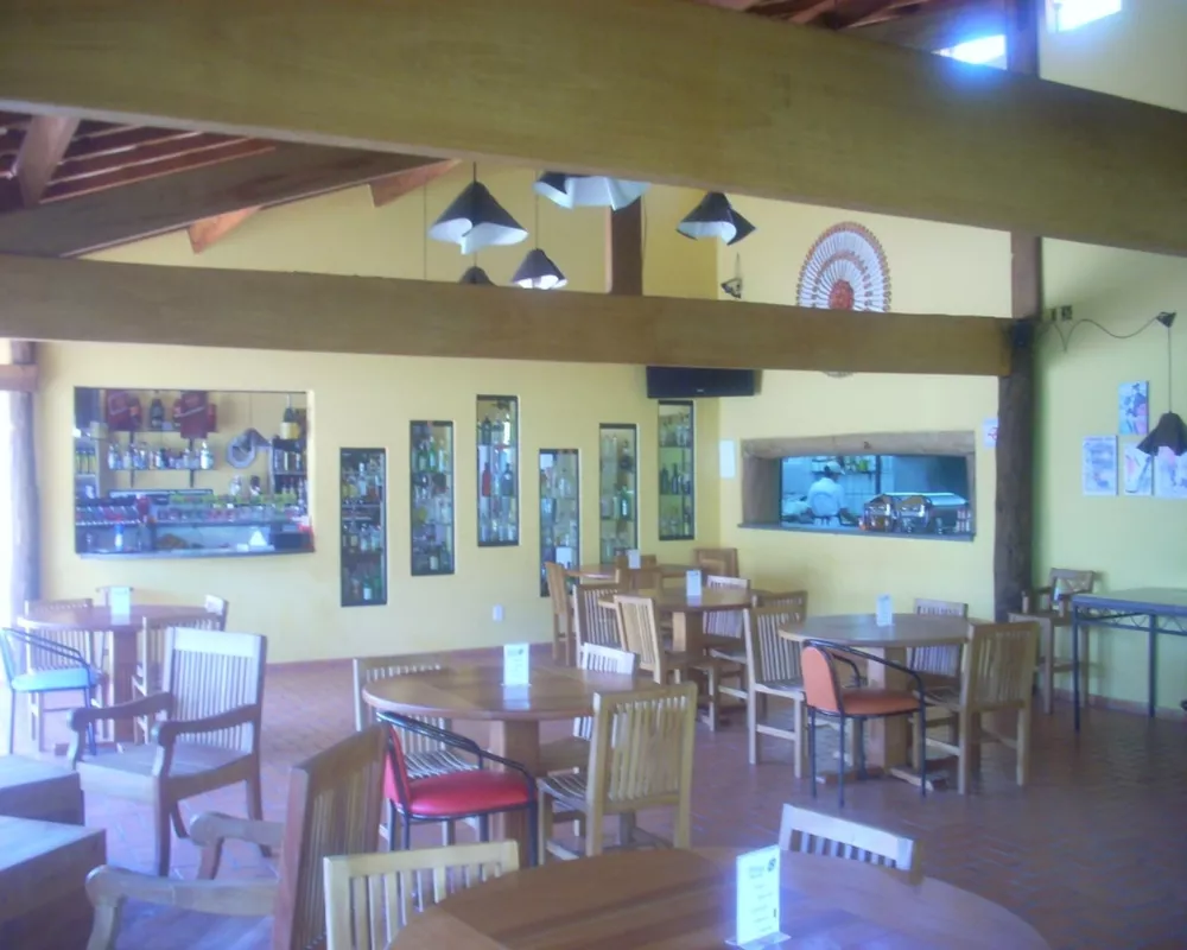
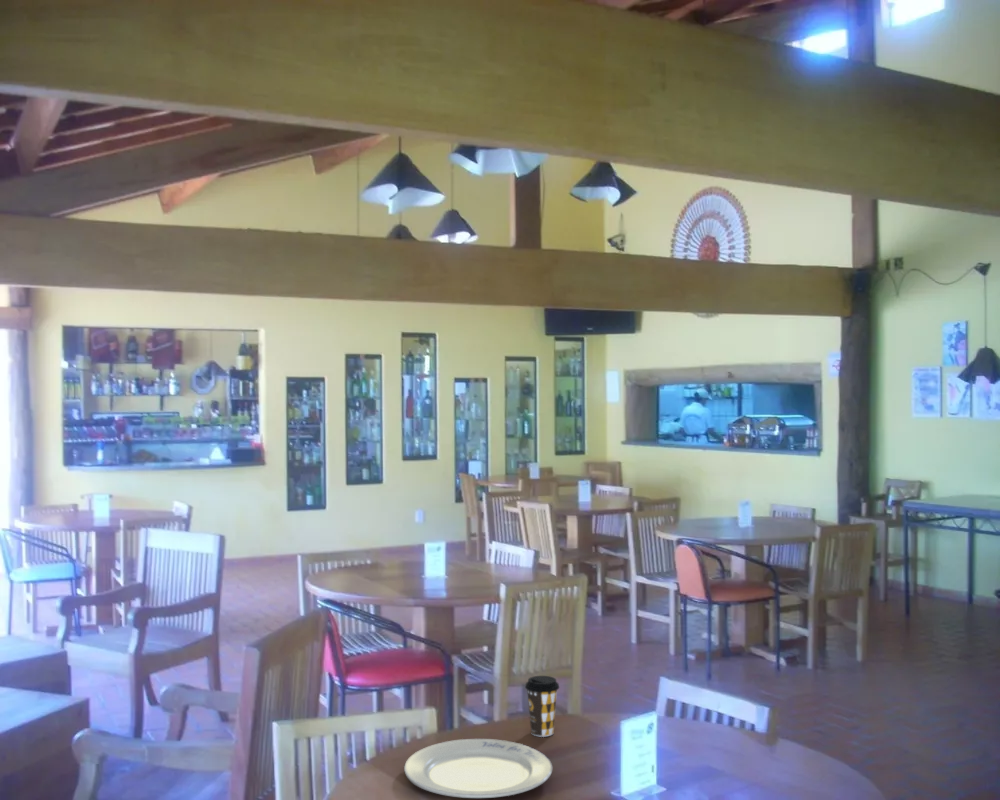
+ coffee cup (542, 706)
+ chinaware (478, 770)
